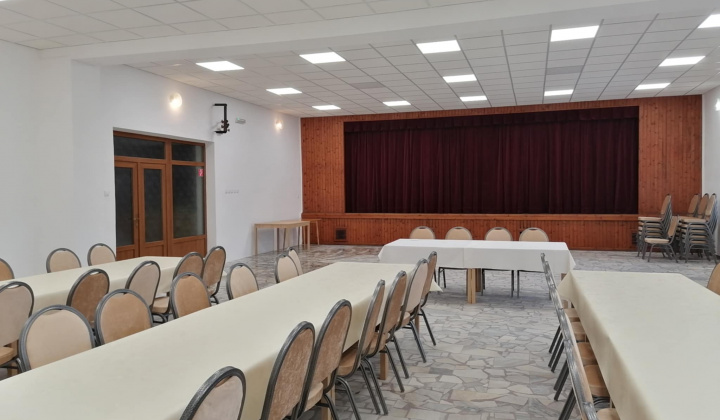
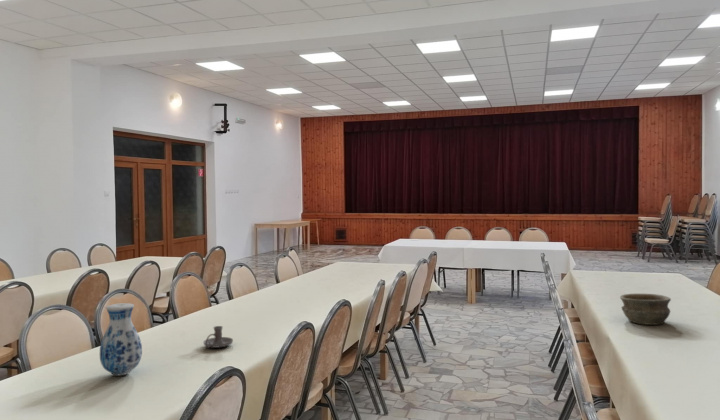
+ candle holder (216, 337)
+ bowl (644, 308)
+ vase (120, 339)
